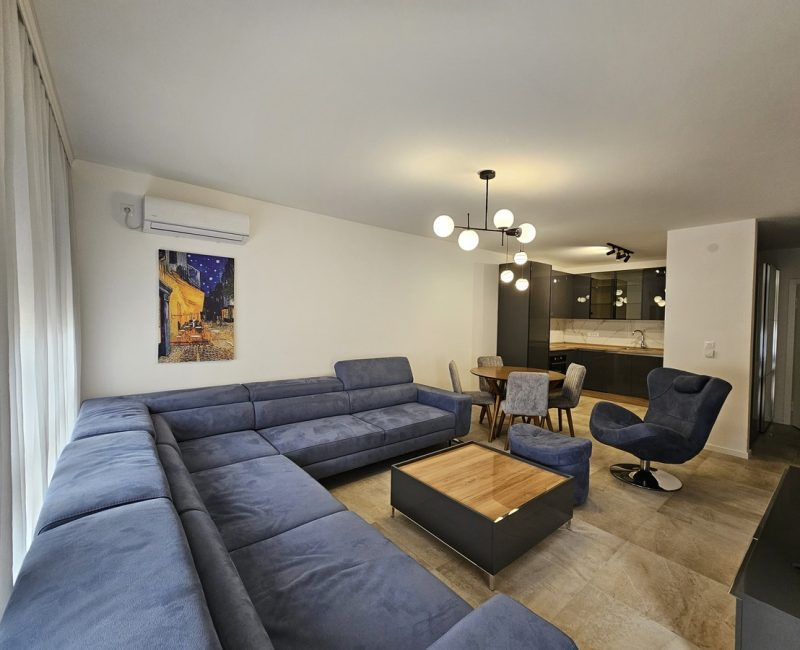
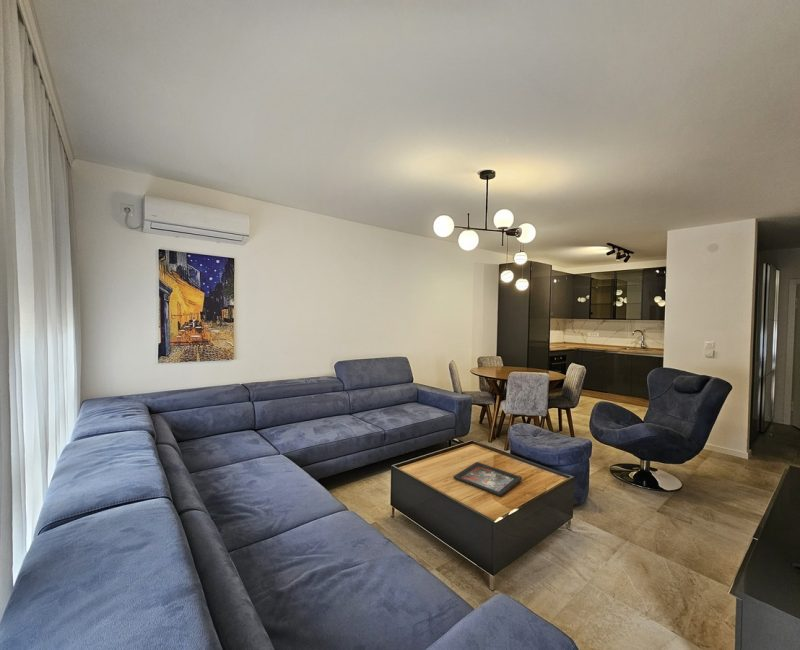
+ decorative tray (487, 477)
